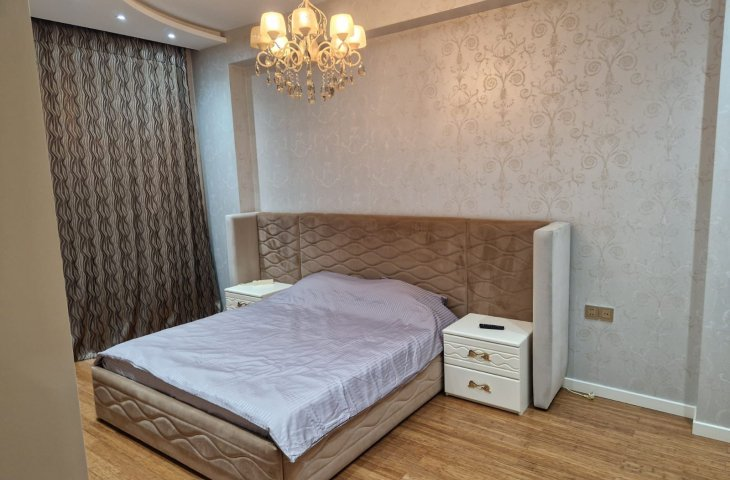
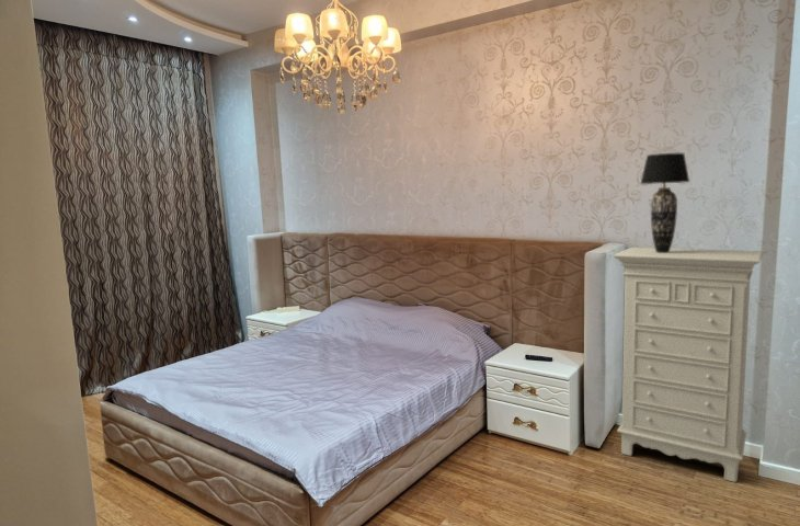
+ table lamp (663, 203)
+ dresser (683, 356)
